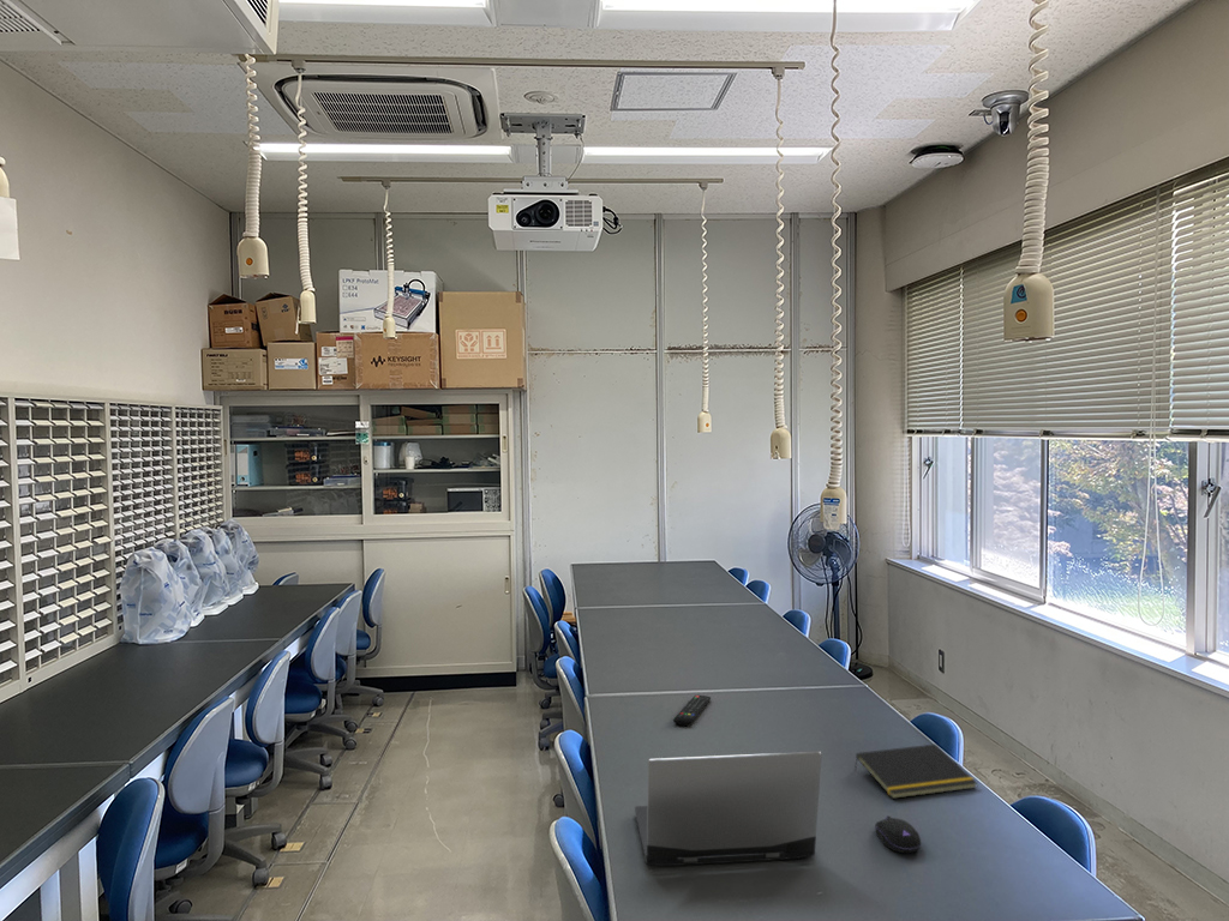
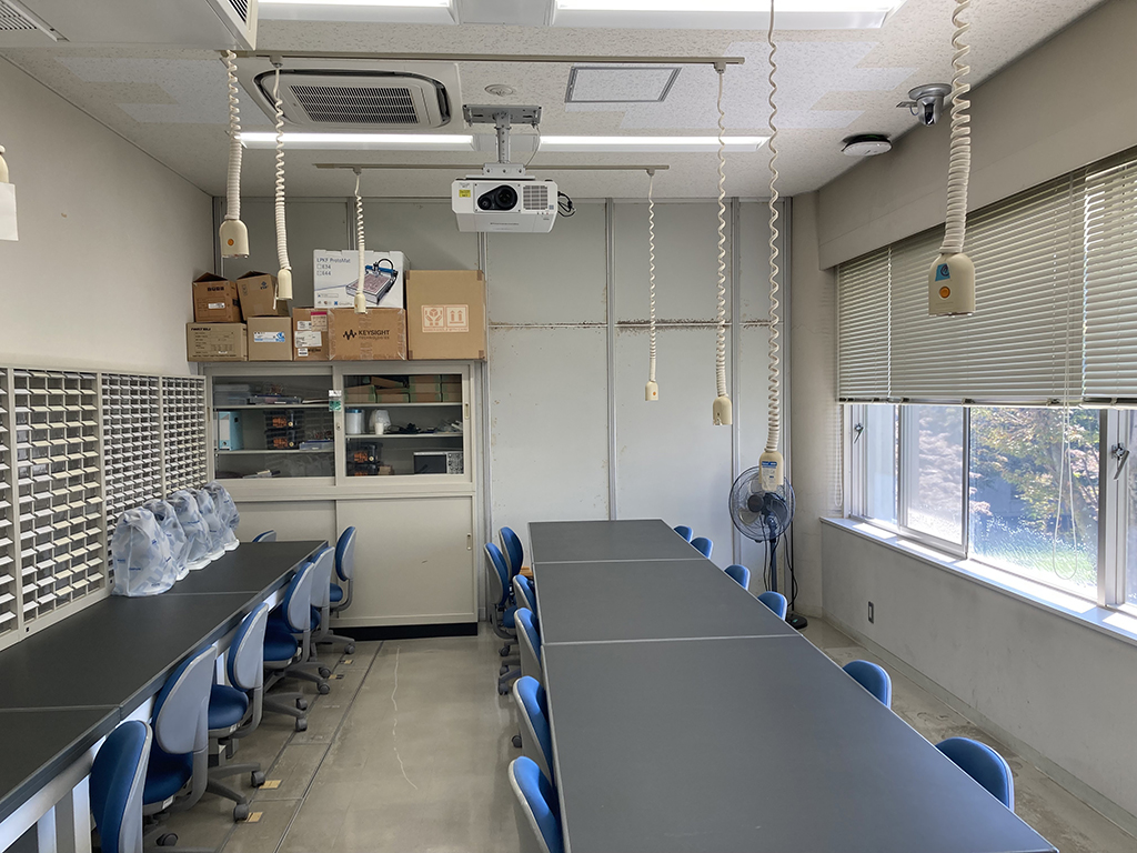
- remote control (693, 709)
- computer mouse (897, 831)
- notepad (915, 769)
- laptop computer (721, 784)
